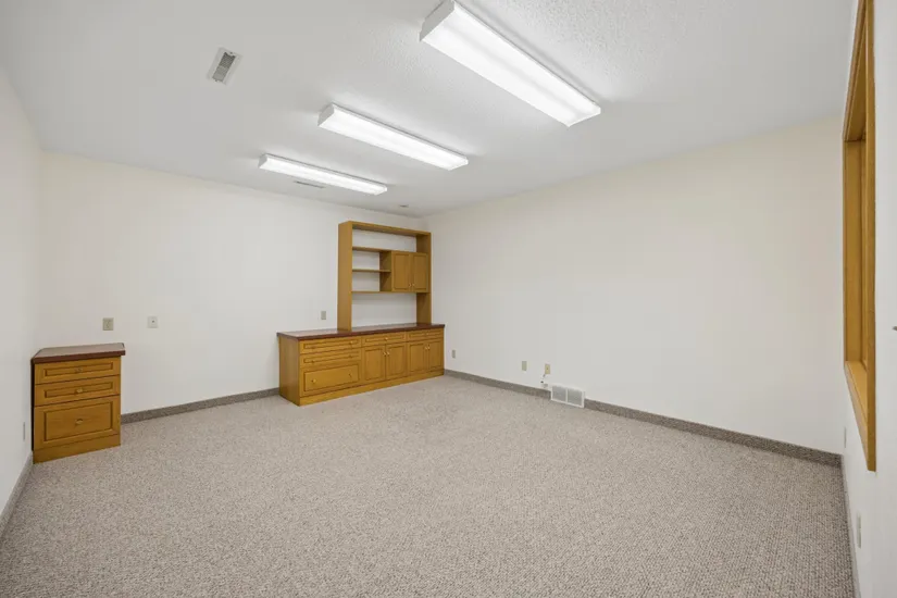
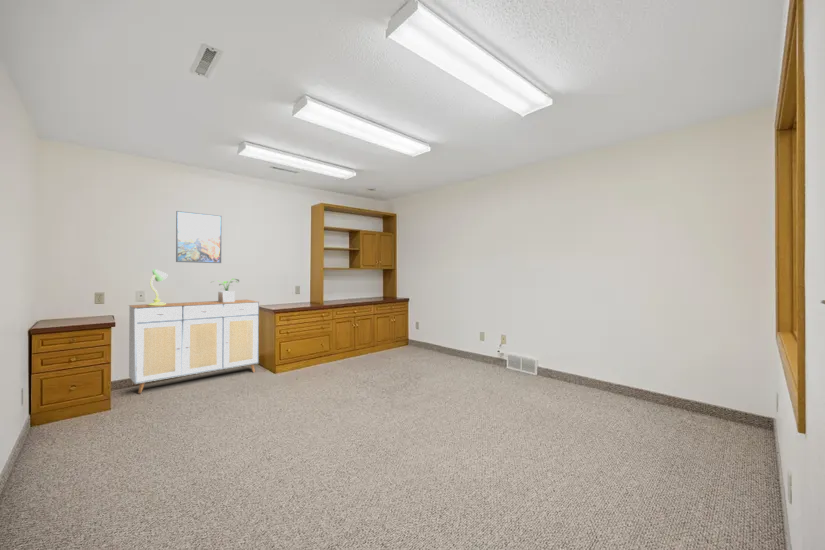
+ table lamp (155, 289)
+ potted plant (227, 290)
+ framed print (199, 238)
+ sideboard (198, 340)
